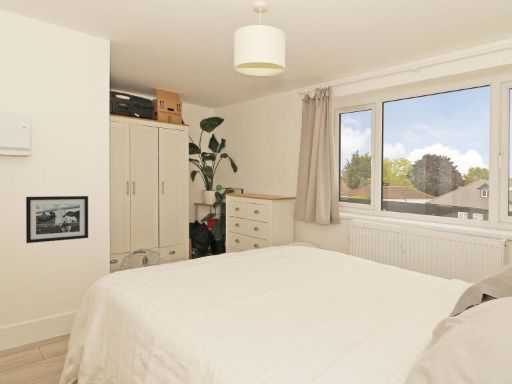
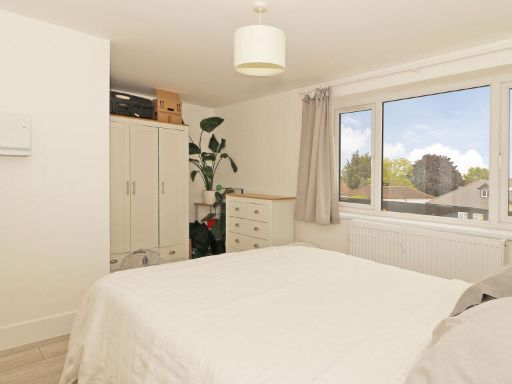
- picture frame (58, 218)
